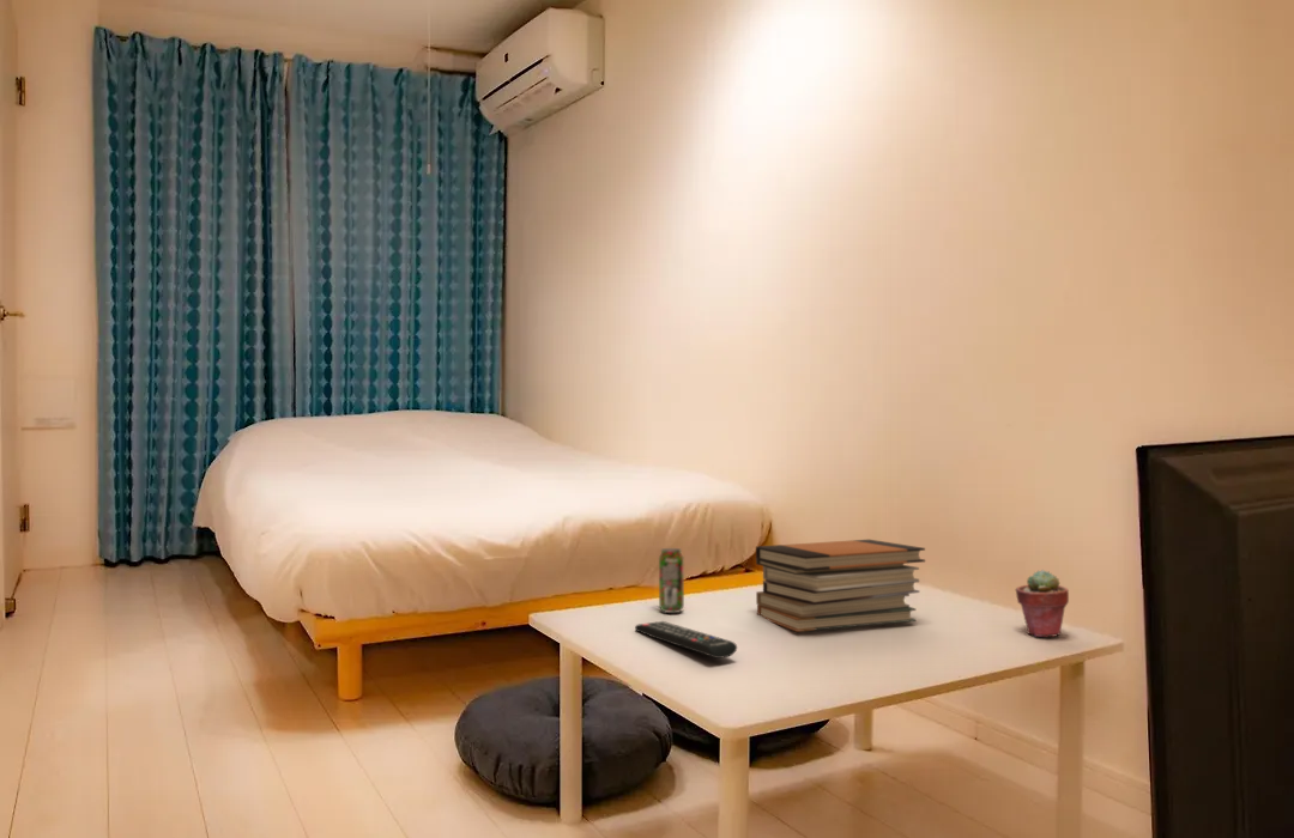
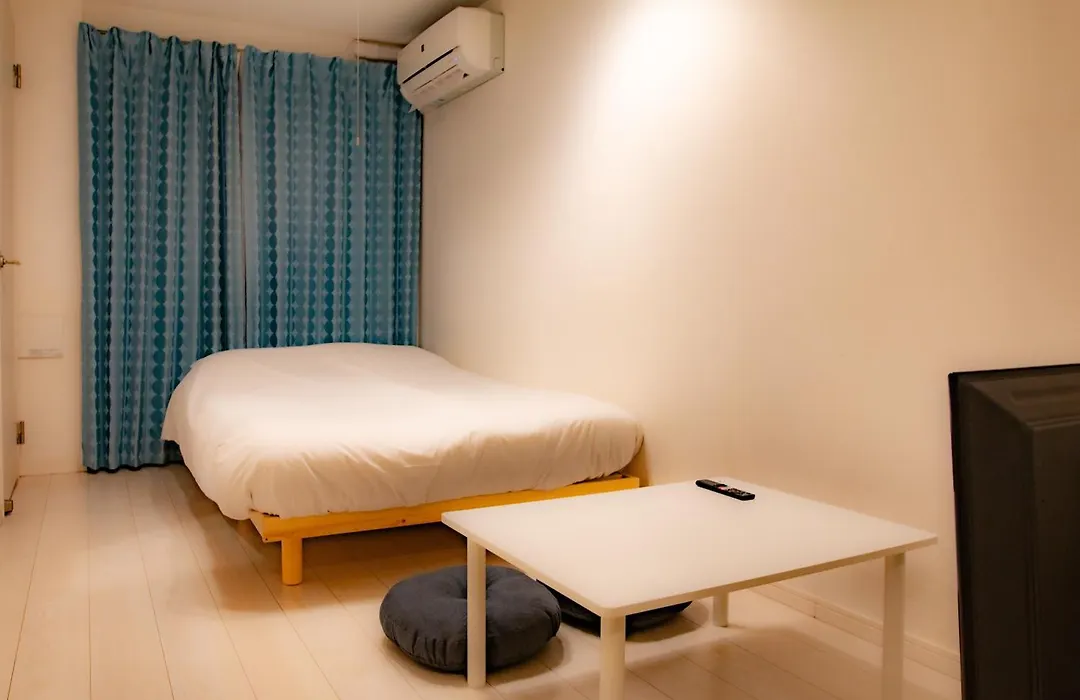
- beverage can (671, 579)
- potted succulent (1042, 601)
- book stack (839, 583)
- remote control (683, 638)
